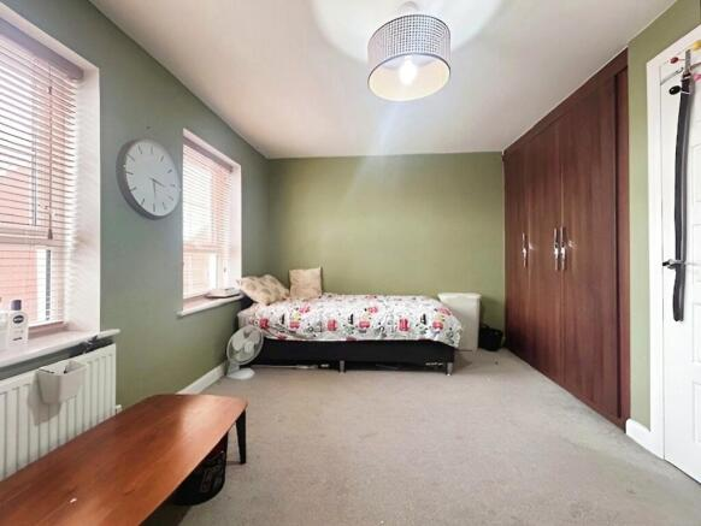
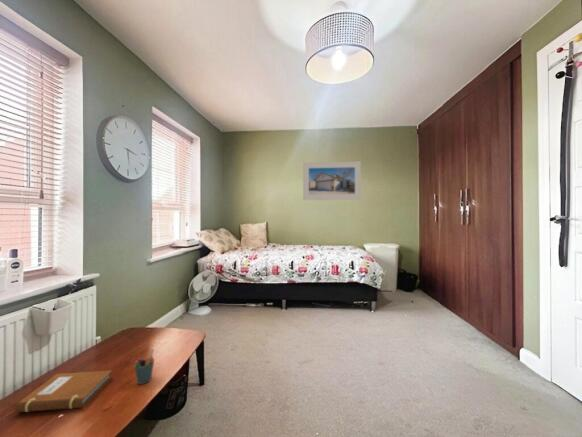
+ notebook (66, 390)
+ pen holder (144, 366)
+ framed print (331, 181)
